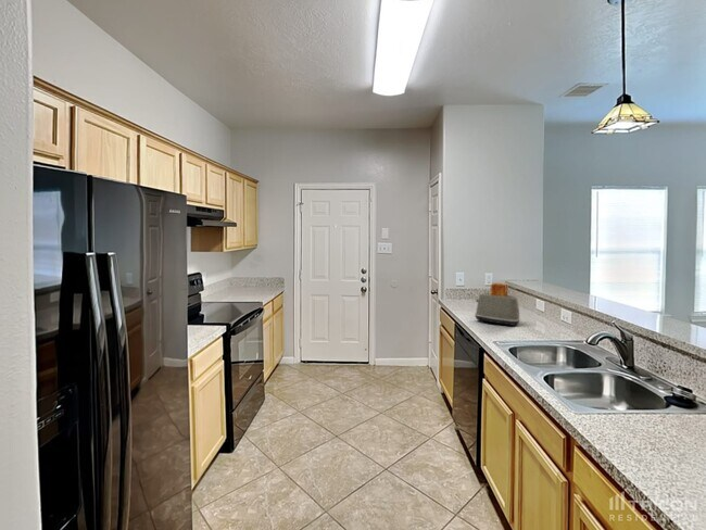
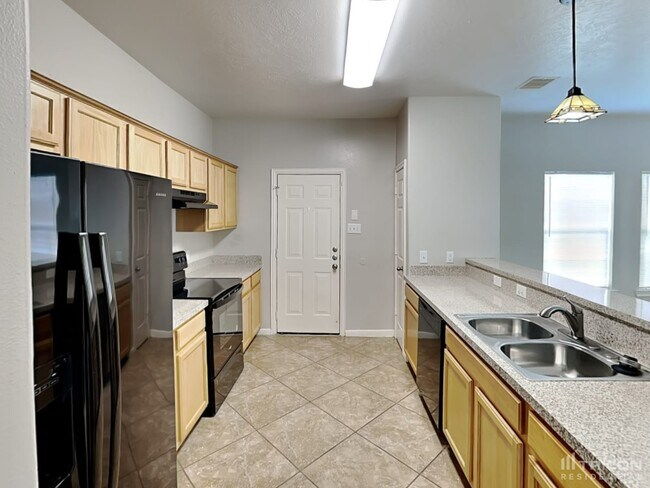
- toaster (496, 302)
